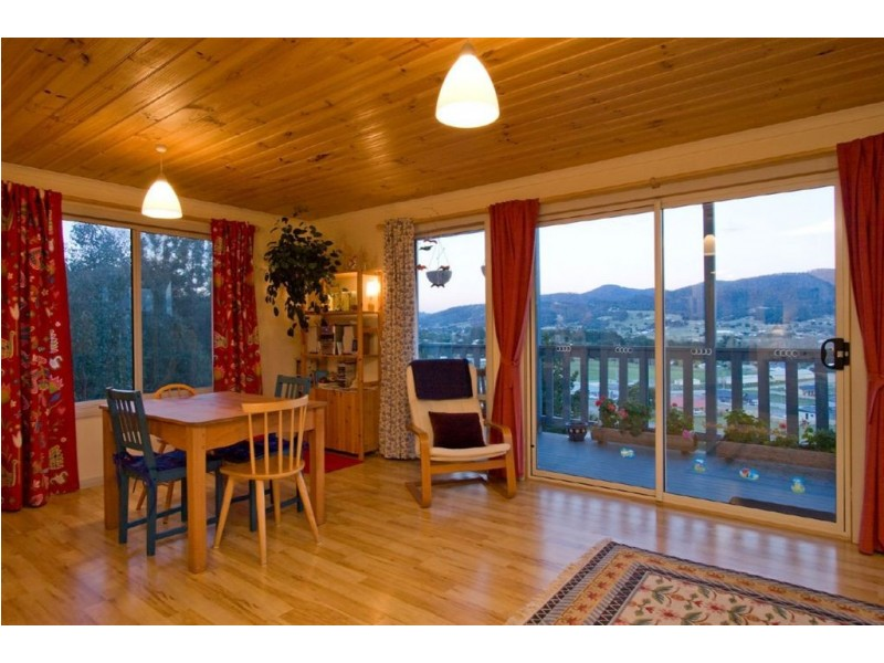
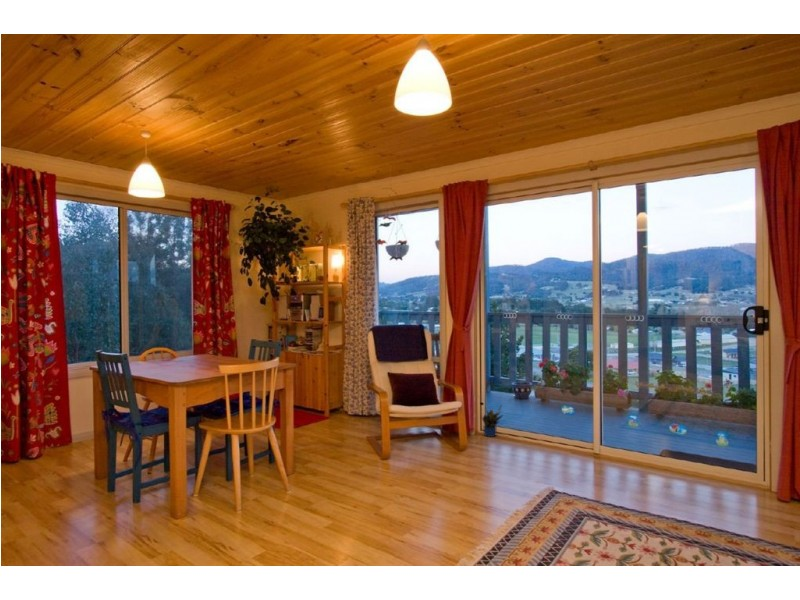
+ potted plant (493, 418)
